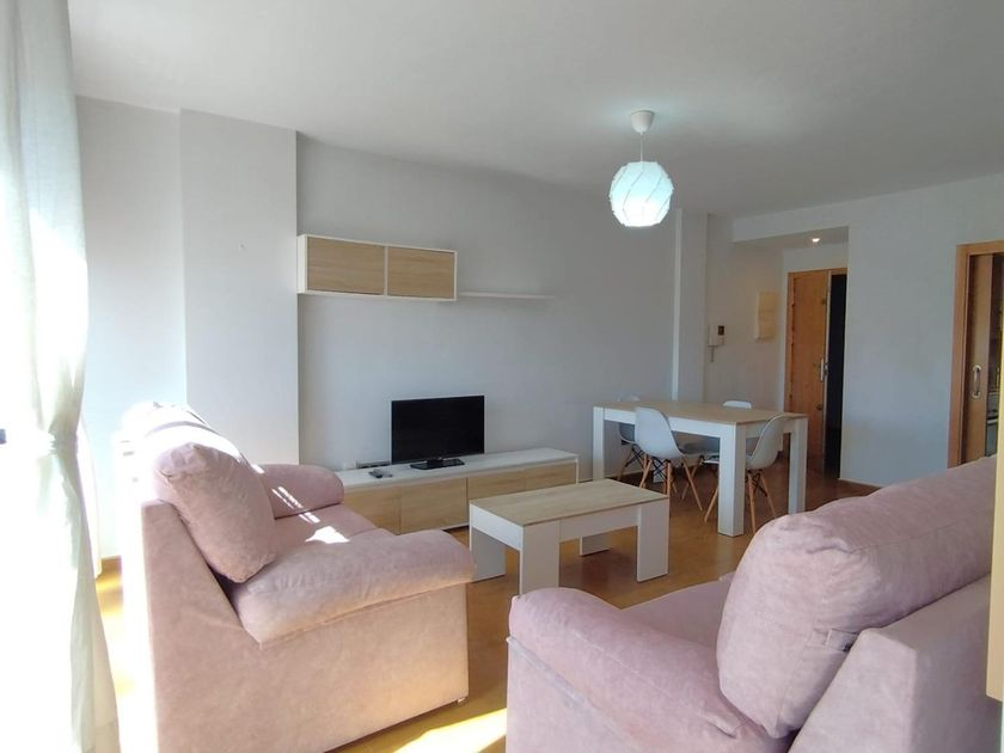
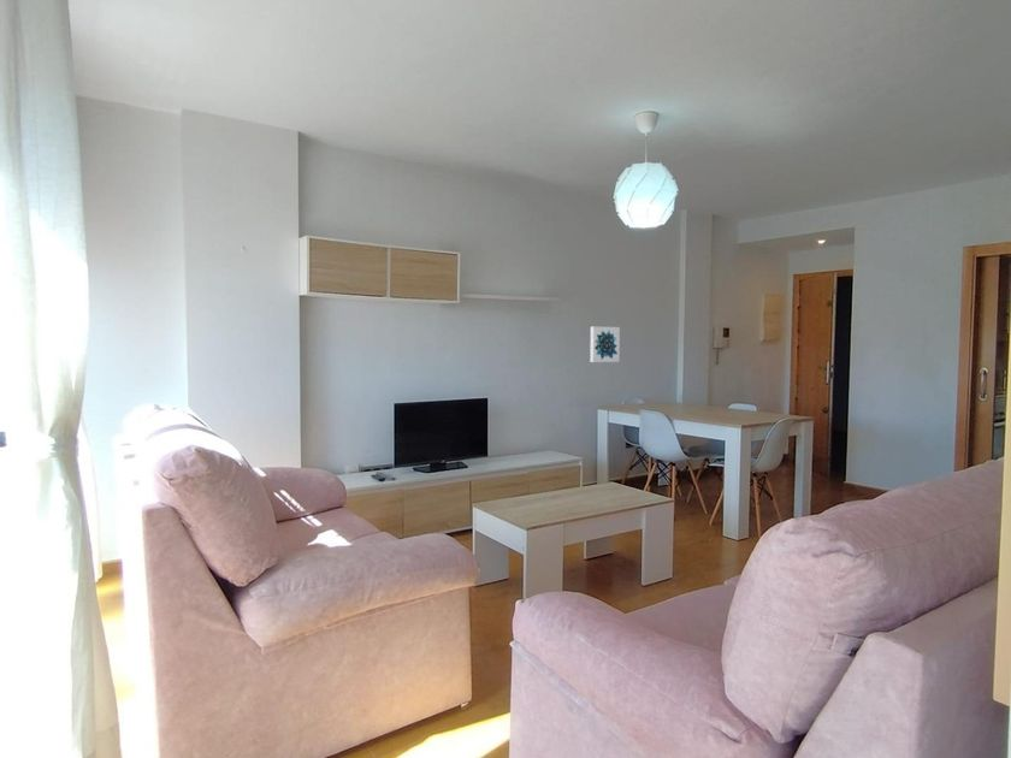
+ wall art (604, 344)
